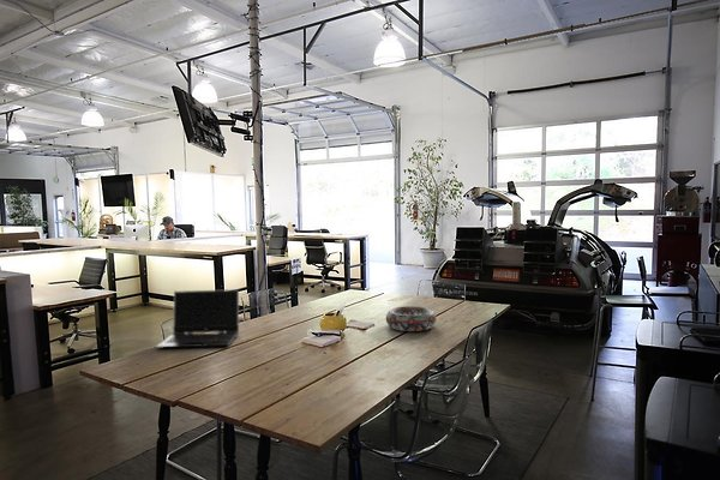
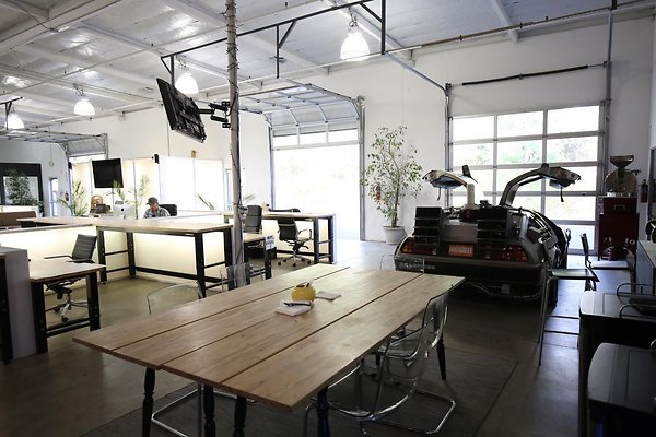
- laptop computer (199, 318)
- decorative bowl (410, 318)
